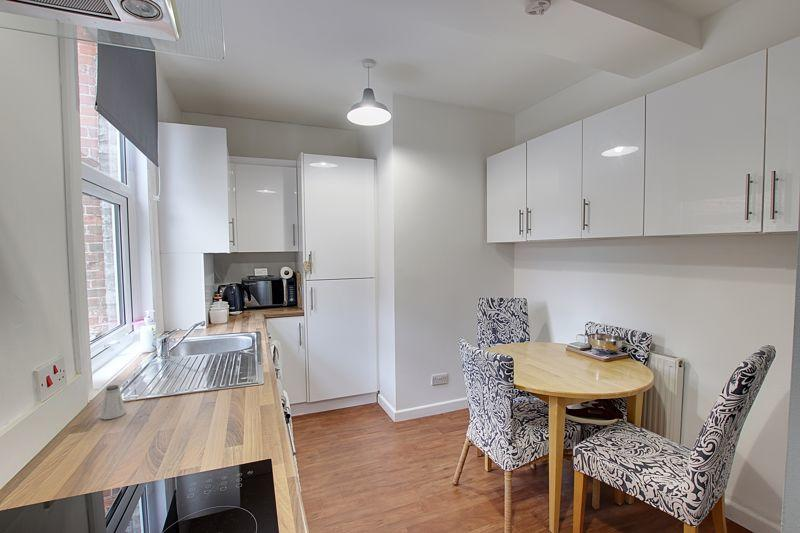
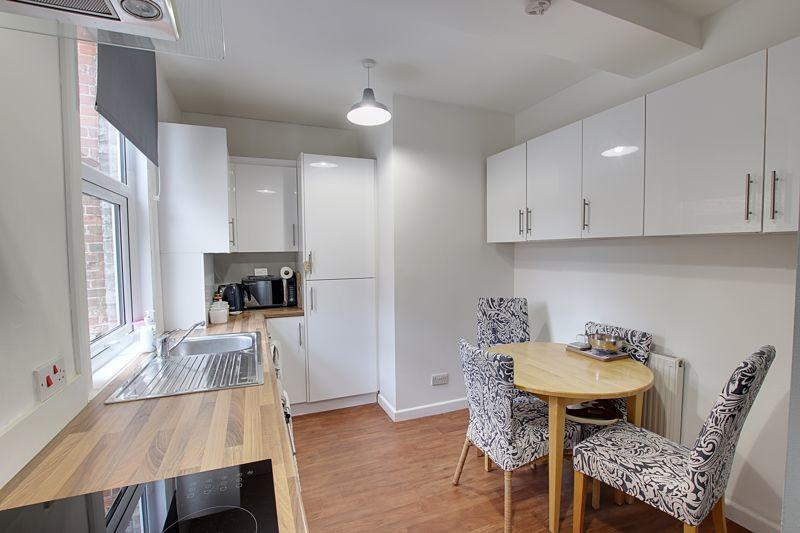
- saltshaker (112, 400)
